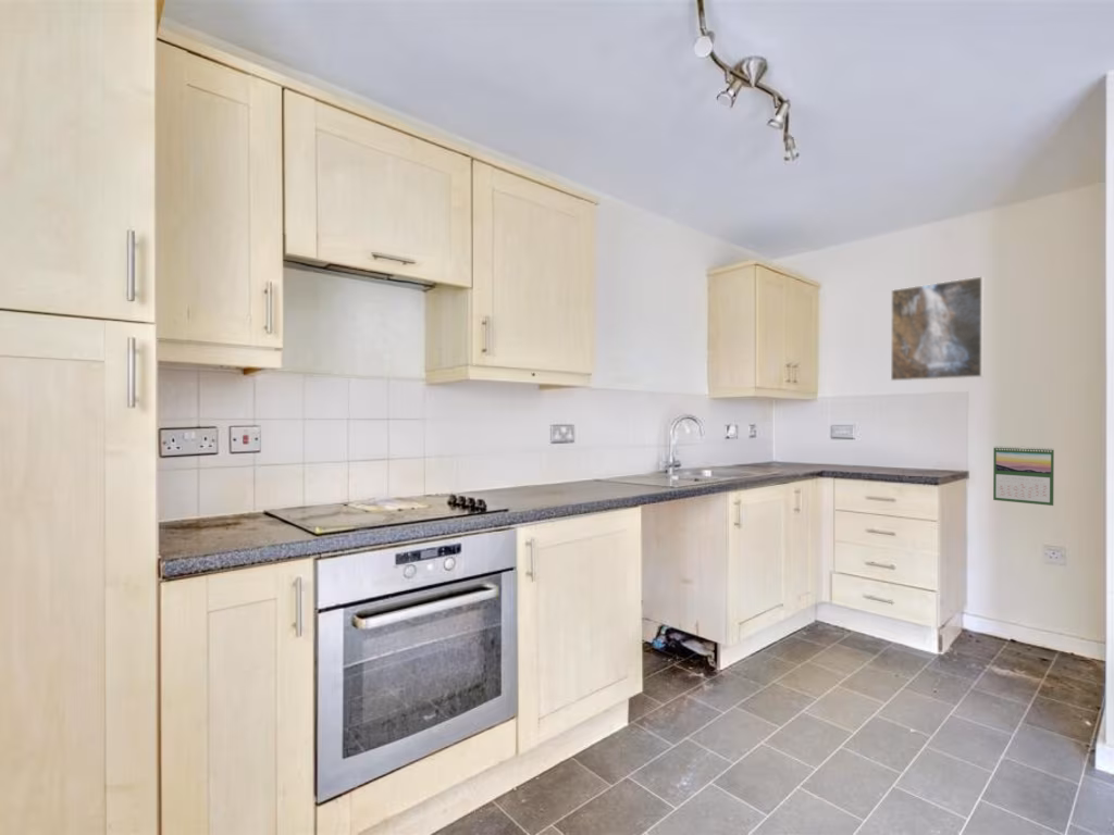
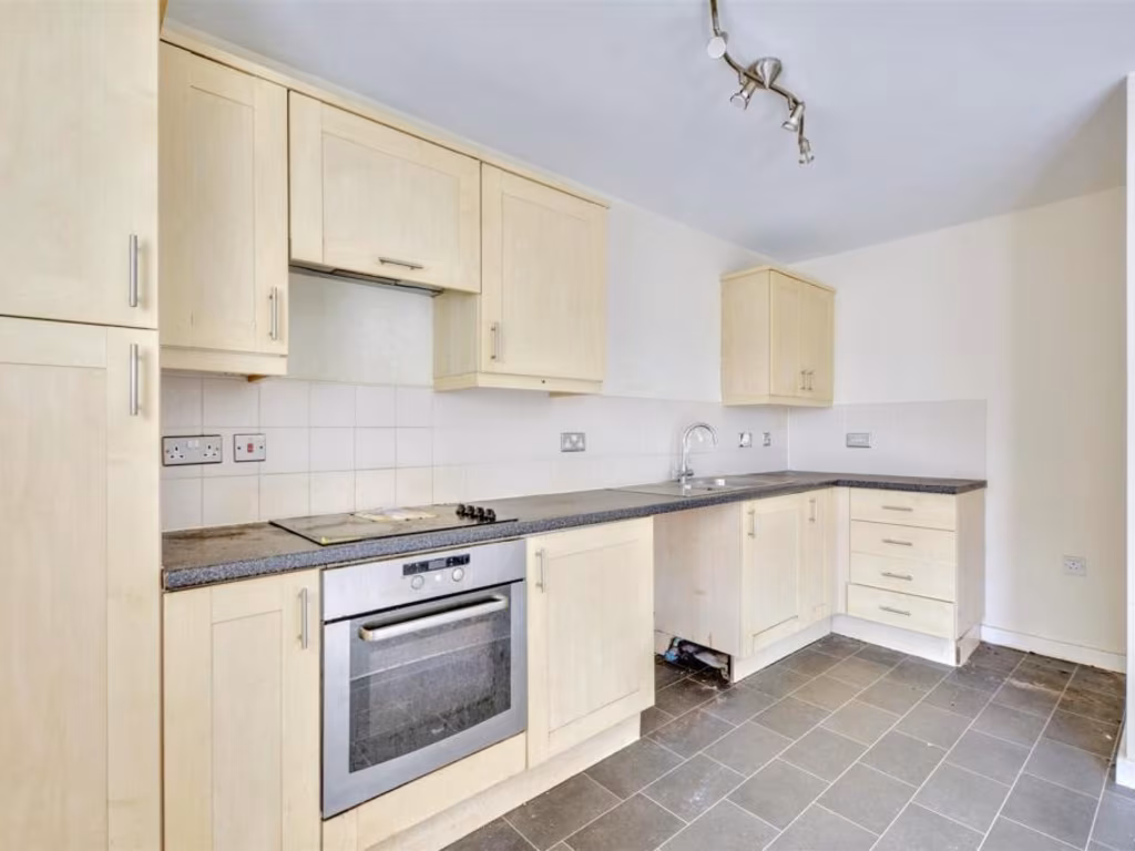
- calendar (1023, 474)
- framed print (934, 331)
